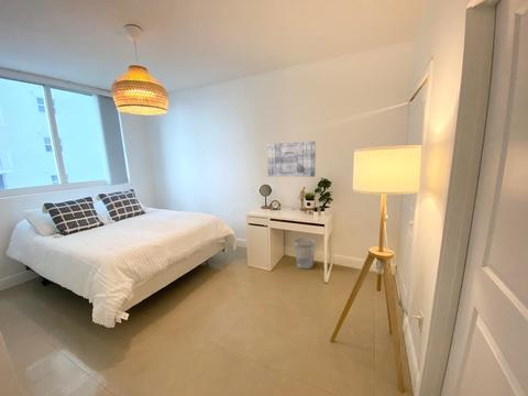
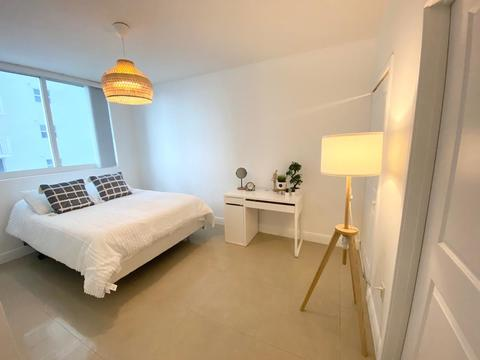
- wall art (289, 160)
- wastebasket (305, 253)
